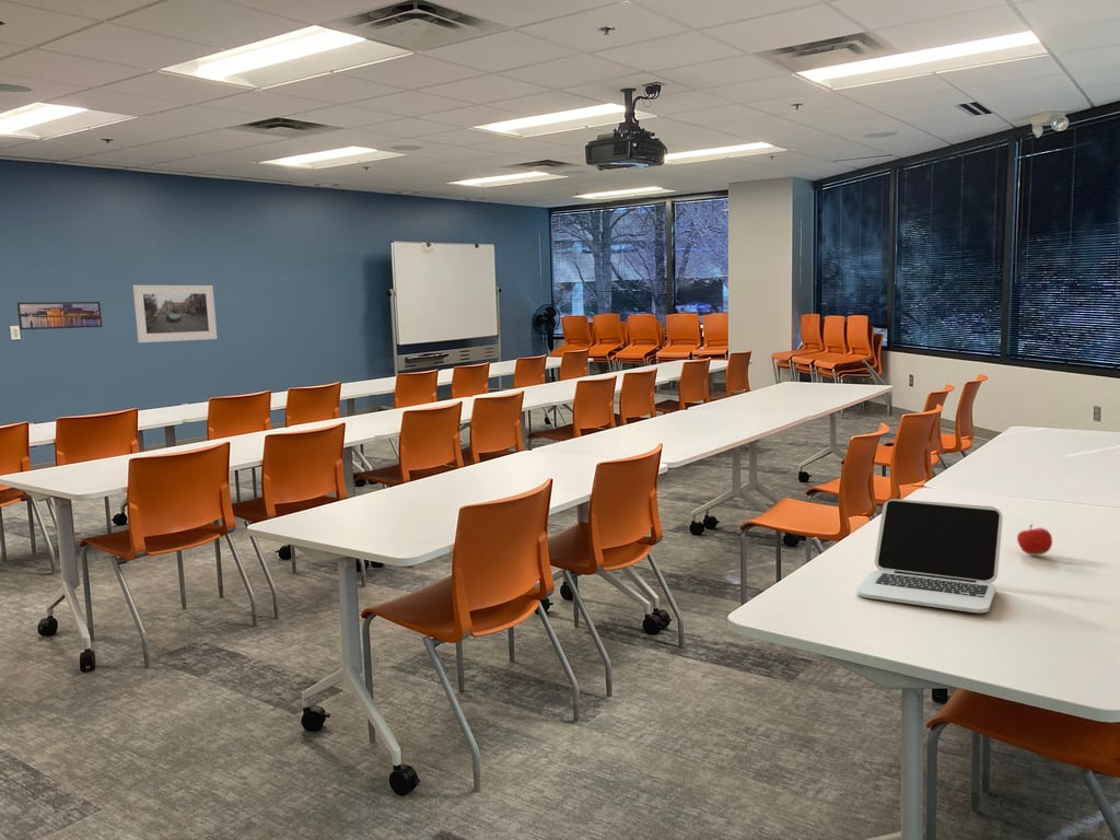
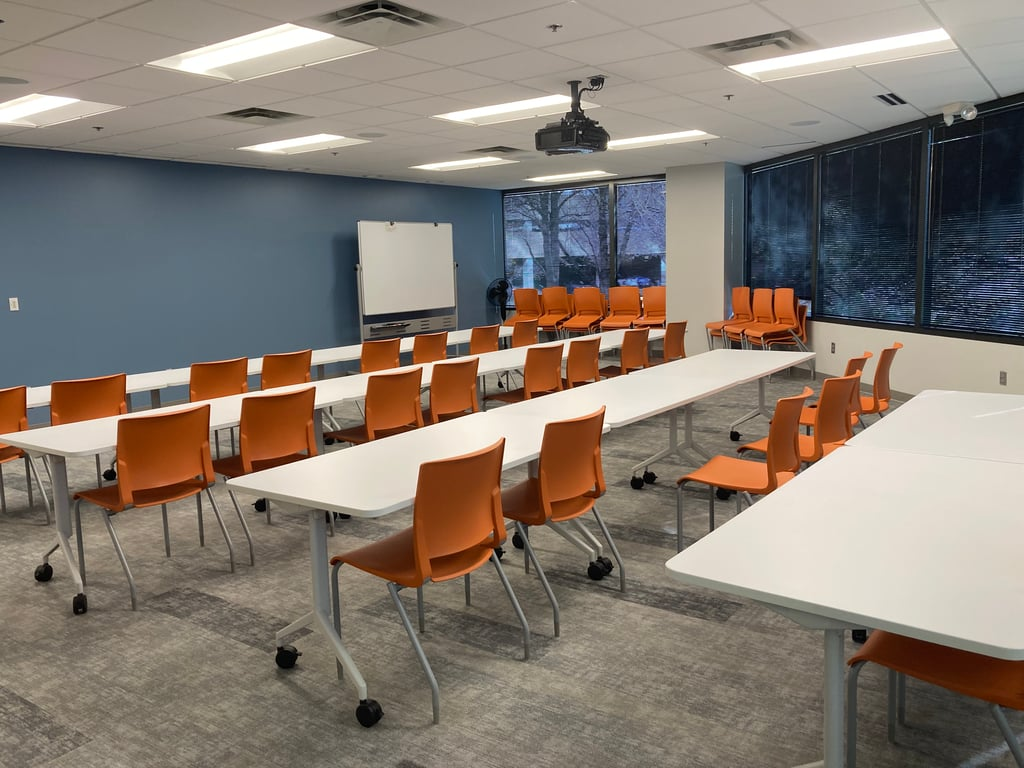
- fruit (1034, 540)
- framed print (176, 313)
- laptop (931, 550)
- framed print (60, 315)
